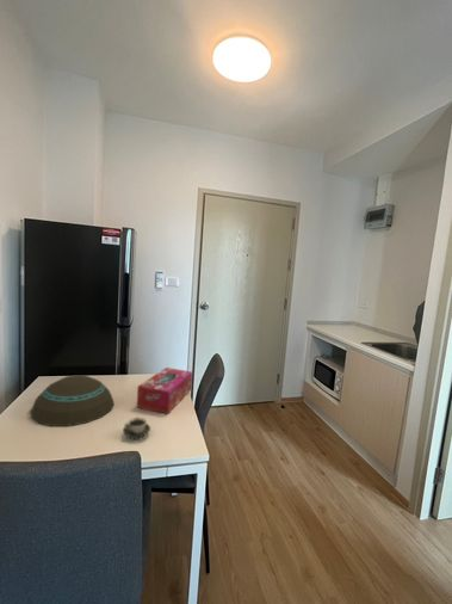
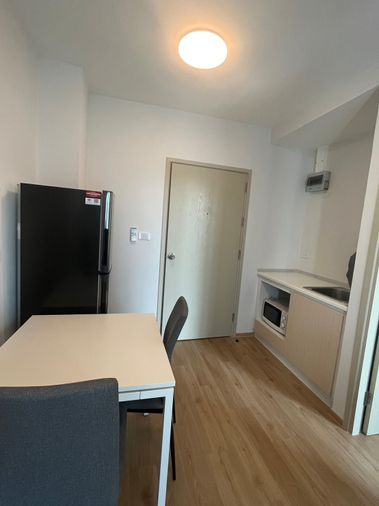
- cup (136, 427)
- tissue box (166, 388)
- bowl (74, 392)
